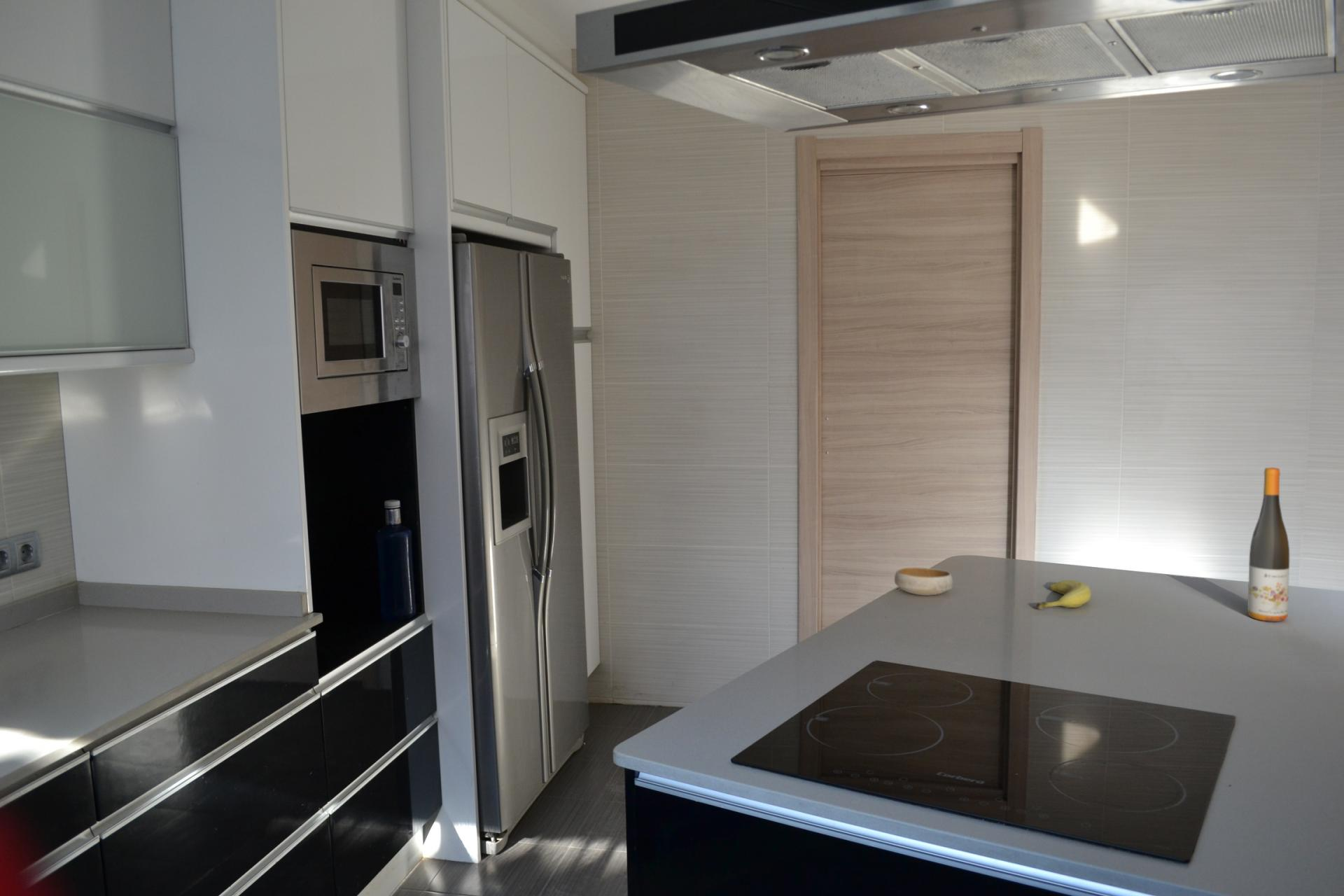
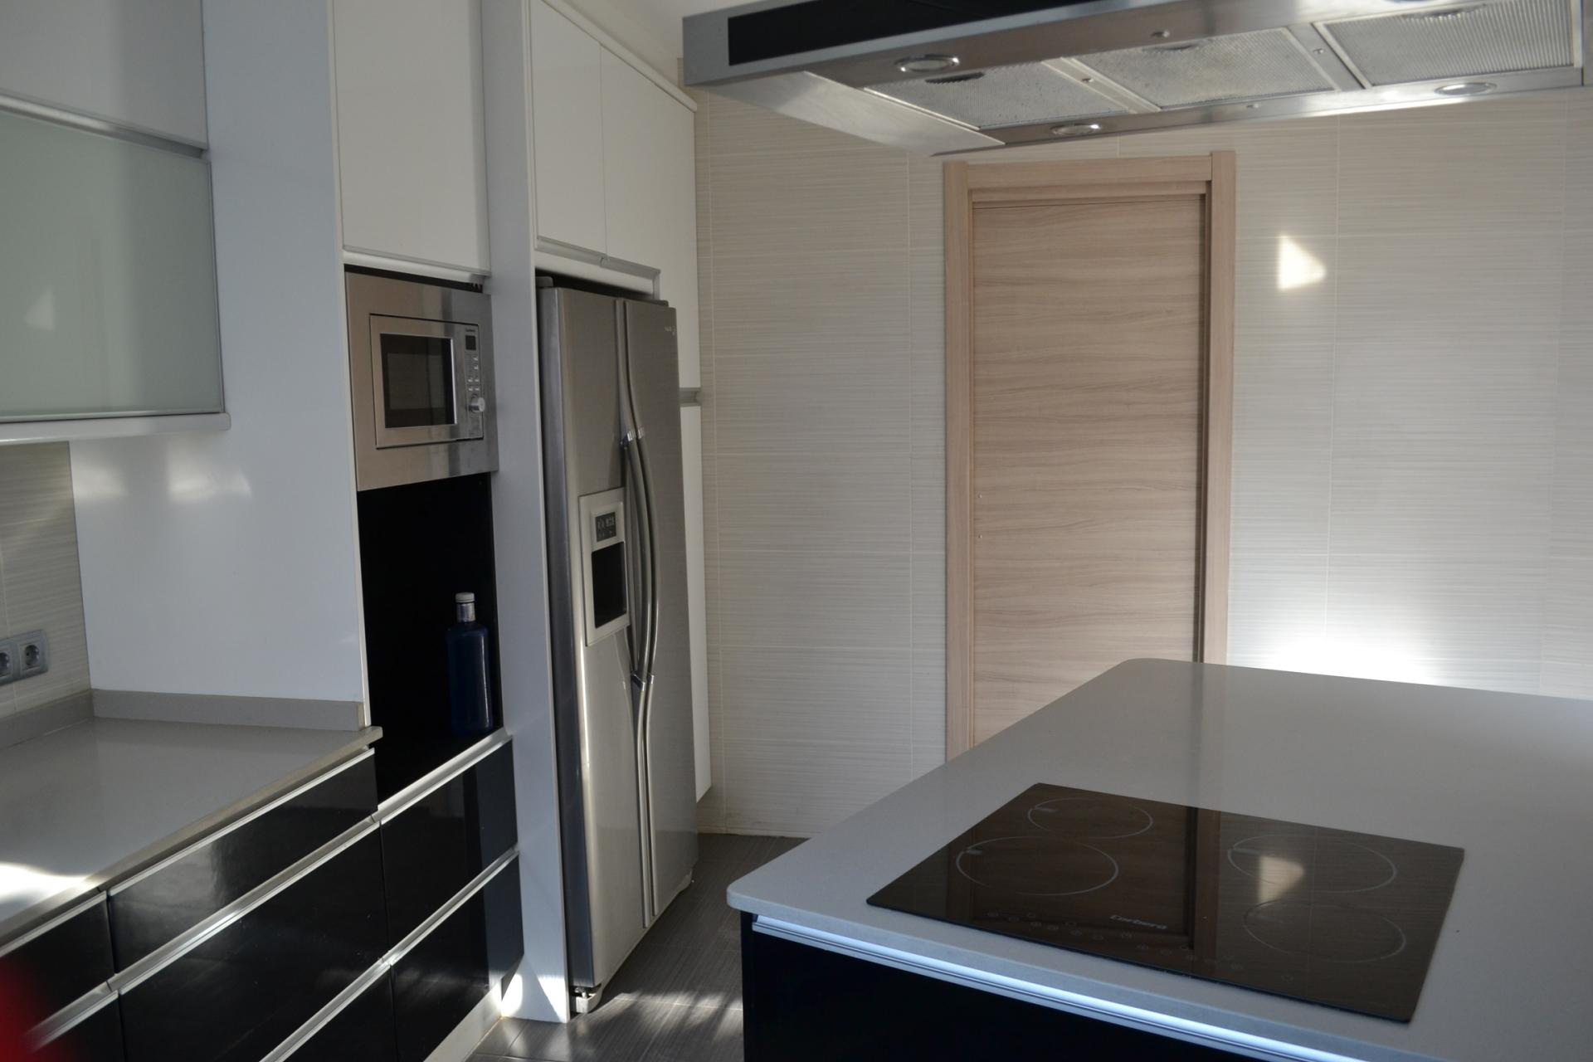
- bowl (923, 582)
- fruit (1065, 593)
- wine bottle (1270, 542)
